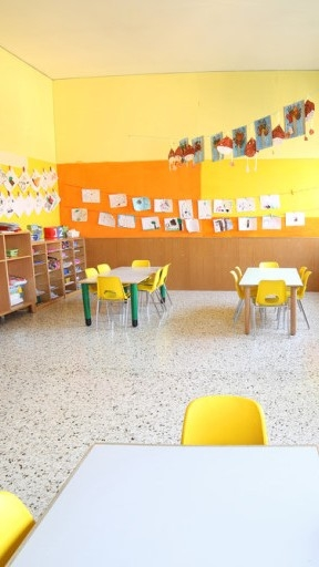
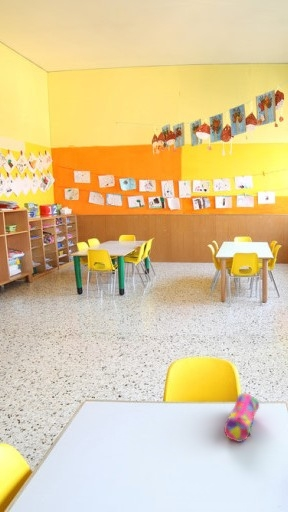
+ pencil case (242, 416)
